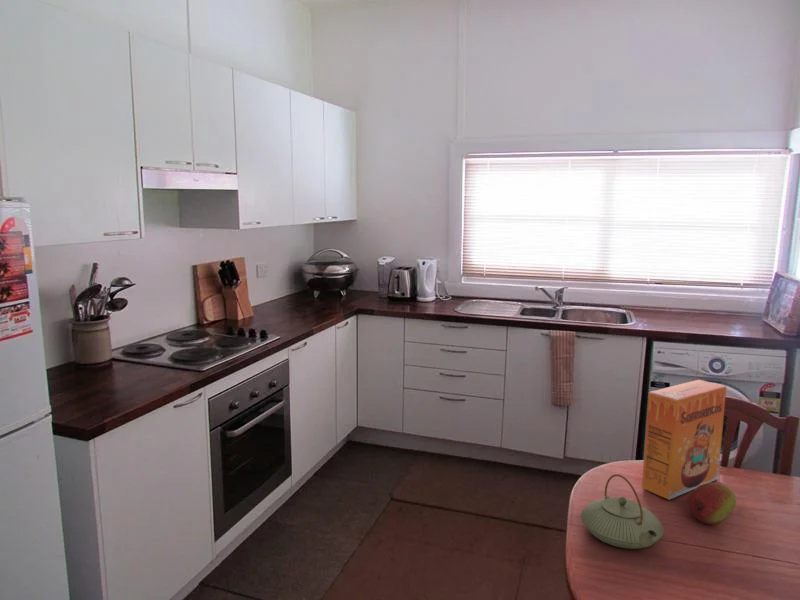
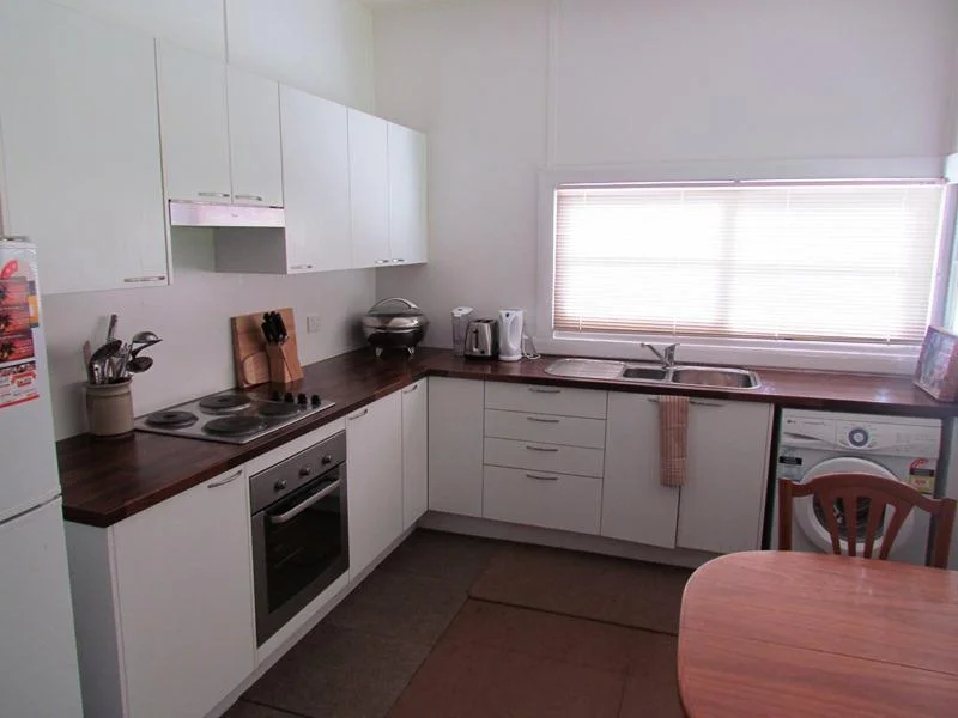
- teapot (625, 508)
- fruit (711, 502)
- cereal box (684, 436)
